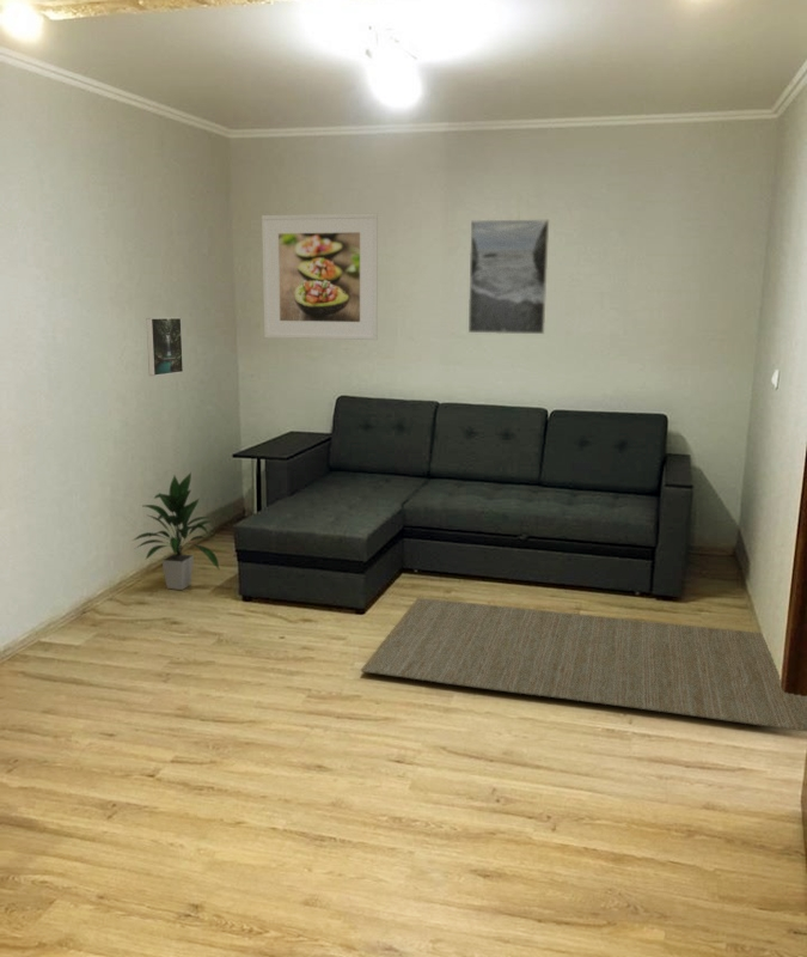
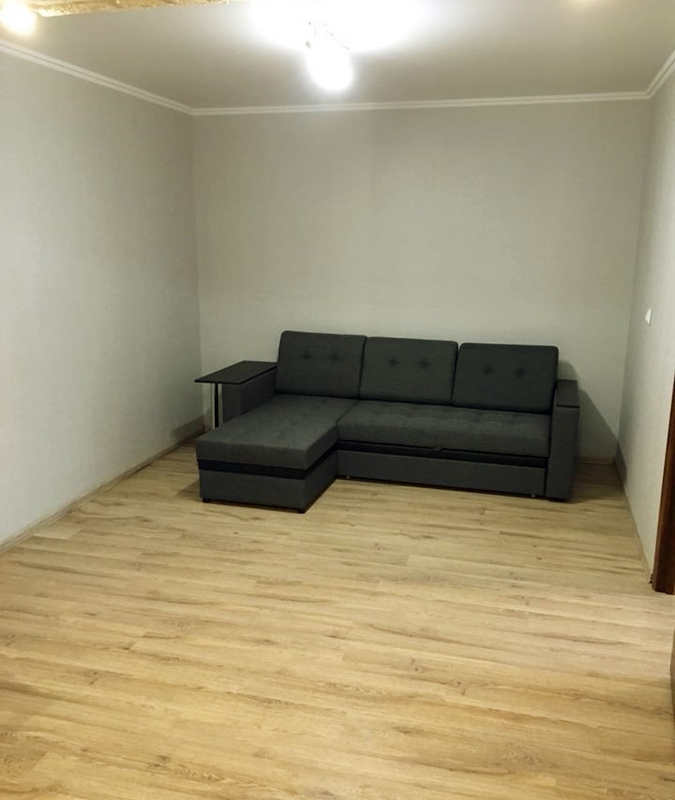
- rug (597, 640)
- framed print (165, 346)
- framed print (507, 278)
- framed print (319, 278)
- indoor plant (178, 532)
